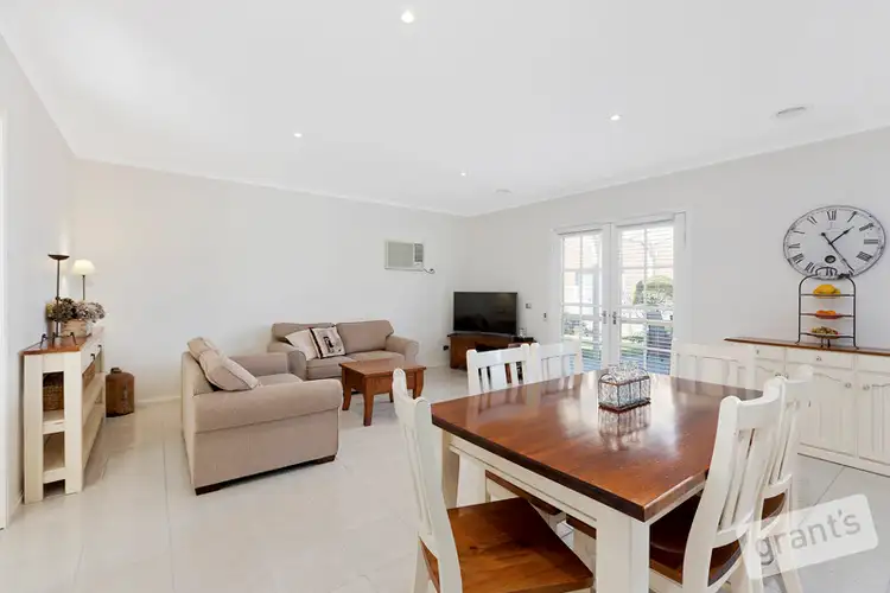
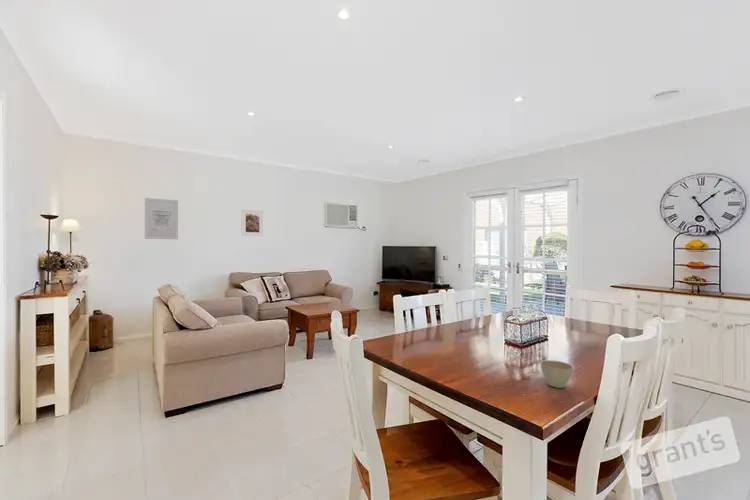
+ wall art (161, 219)
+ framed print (252, 223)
+ flower pot (556, 374)
